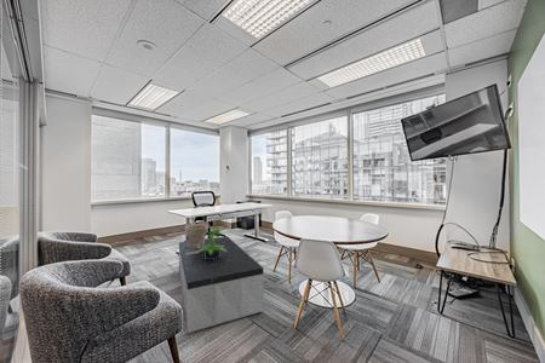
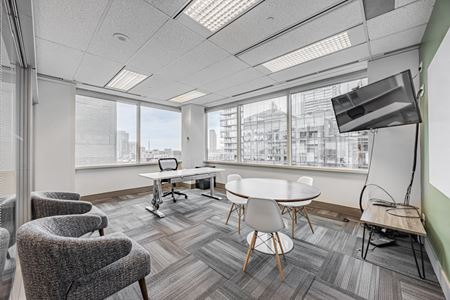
- coffee table (213, 266)
- potted plant (211, 242)
- vessel (196, 236)
